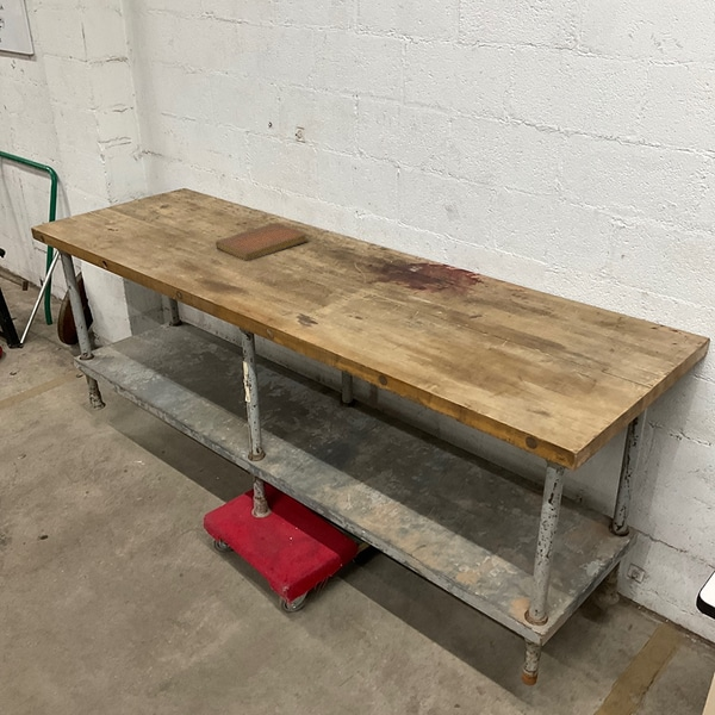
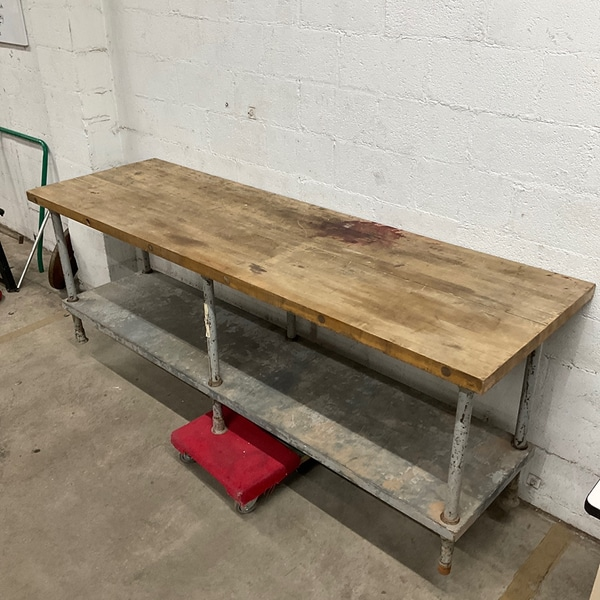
- notebook (262, 240)
